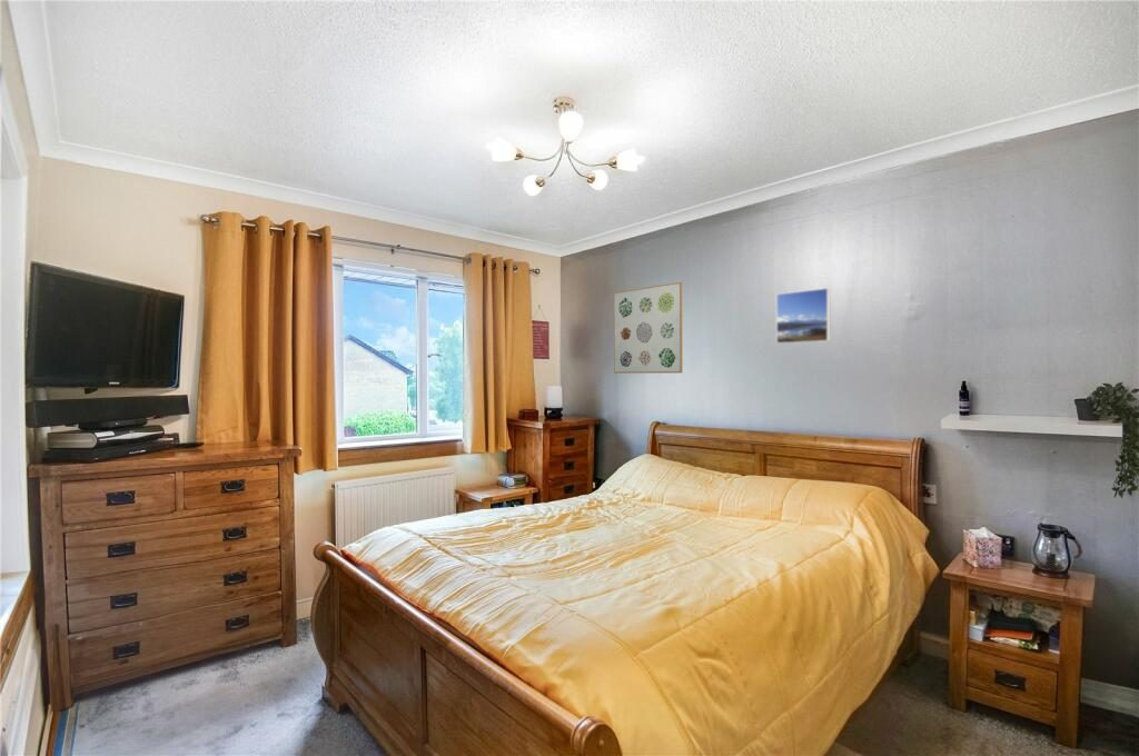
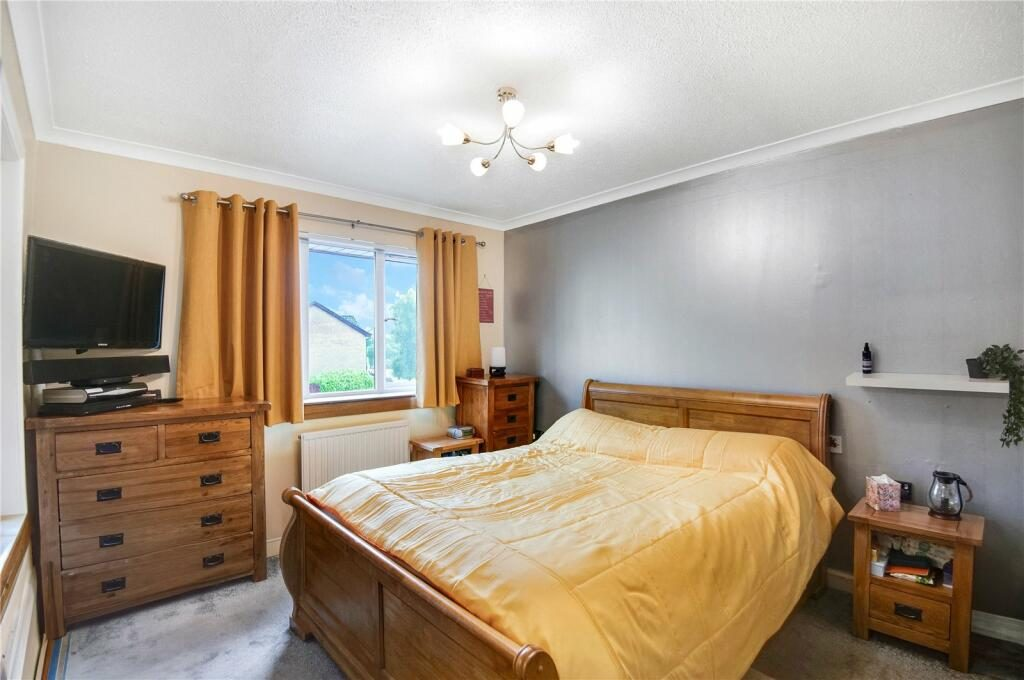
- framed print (802, 317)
- wall art (645, 330)
